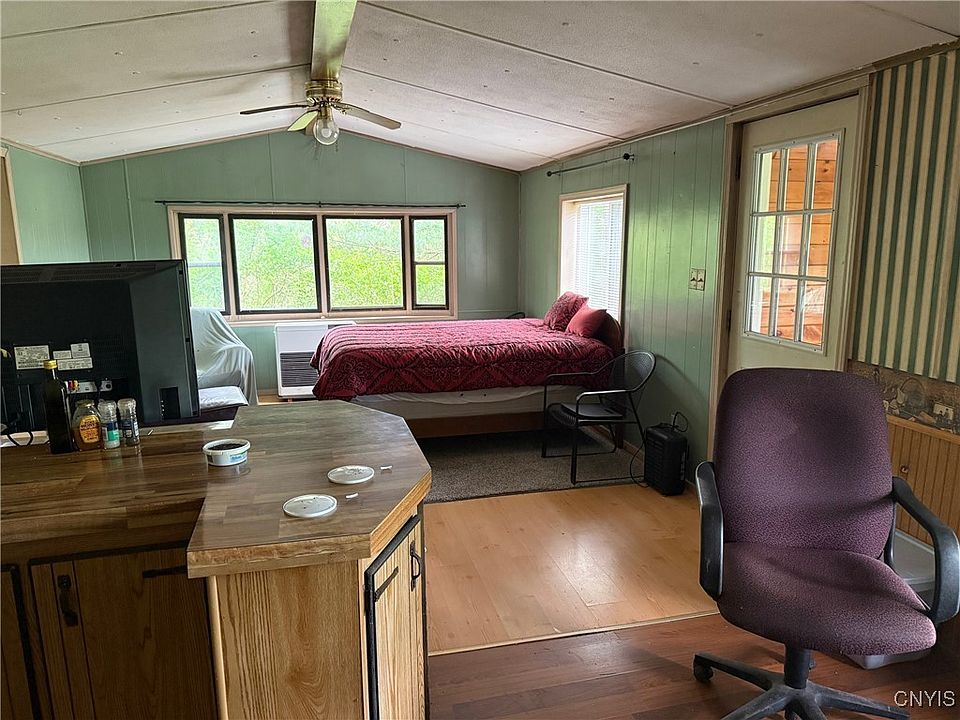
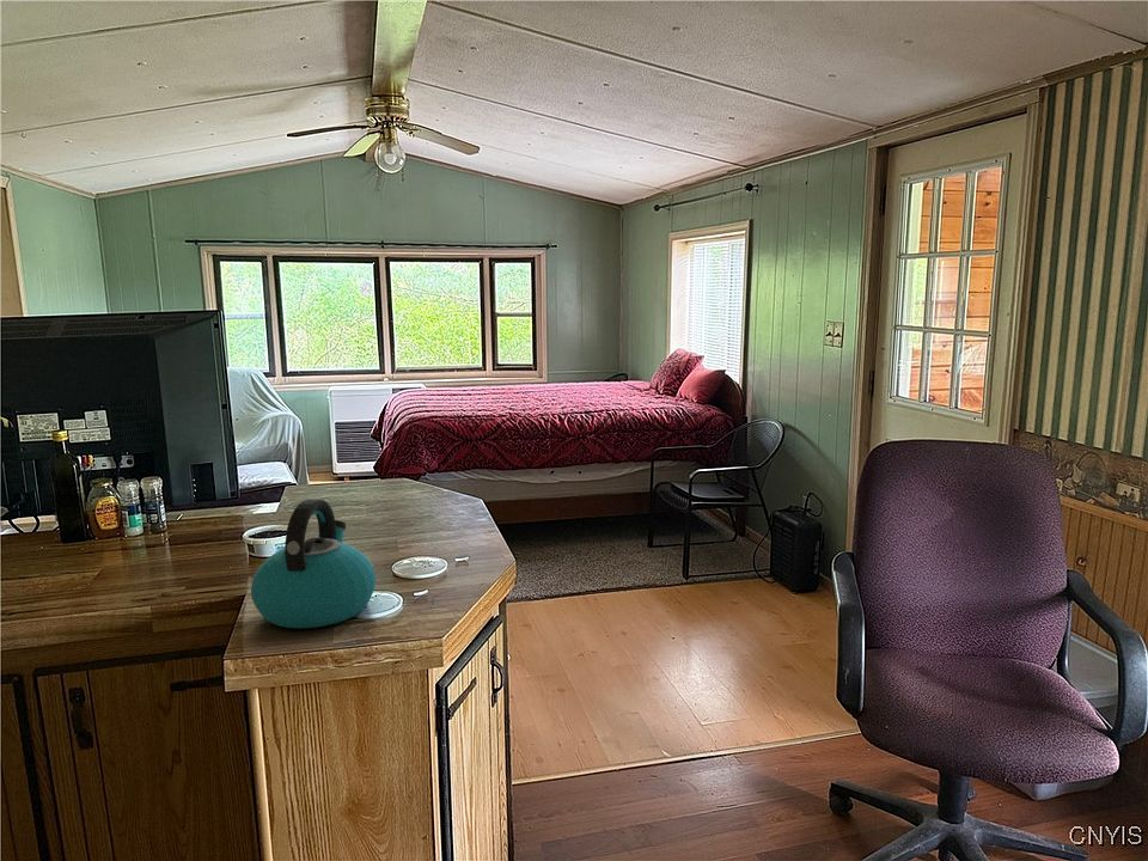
+ kettle (316, 552)
